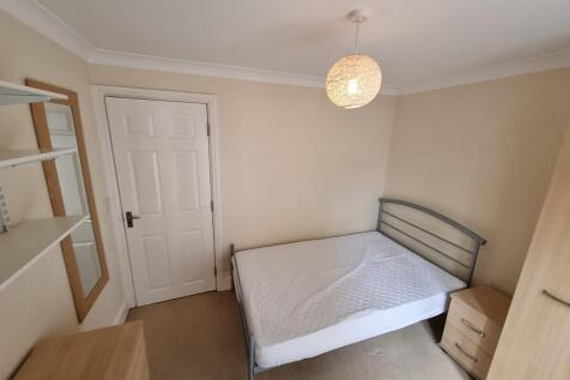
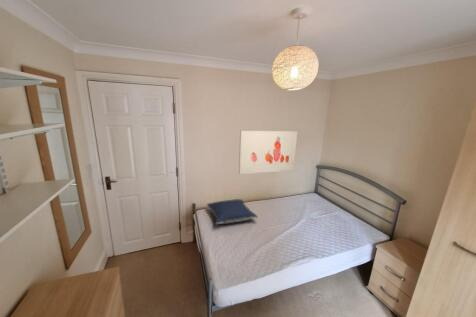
+ wall art (268, 151)
+ pillow (230, 210)
